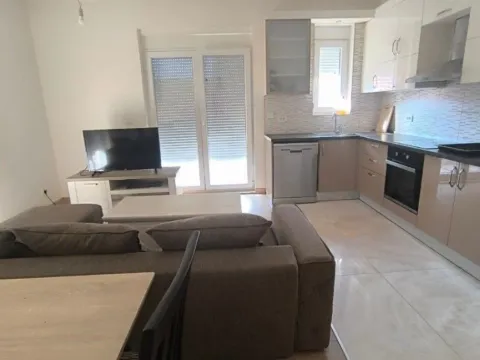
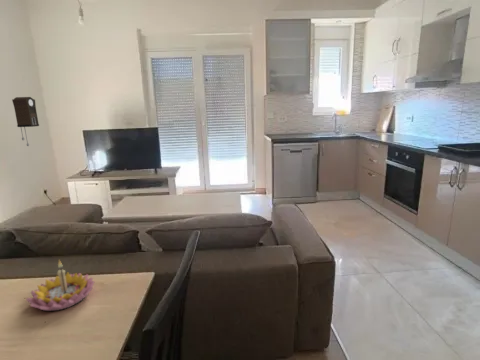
+ candle holder (60, 279)
+ pendulum clock (27, 122)
